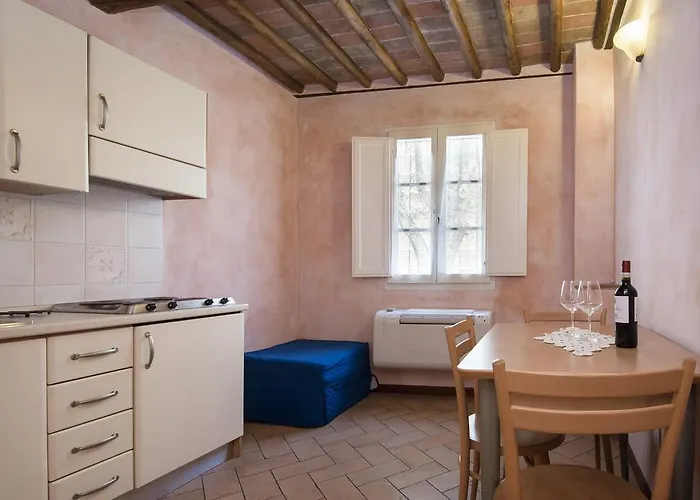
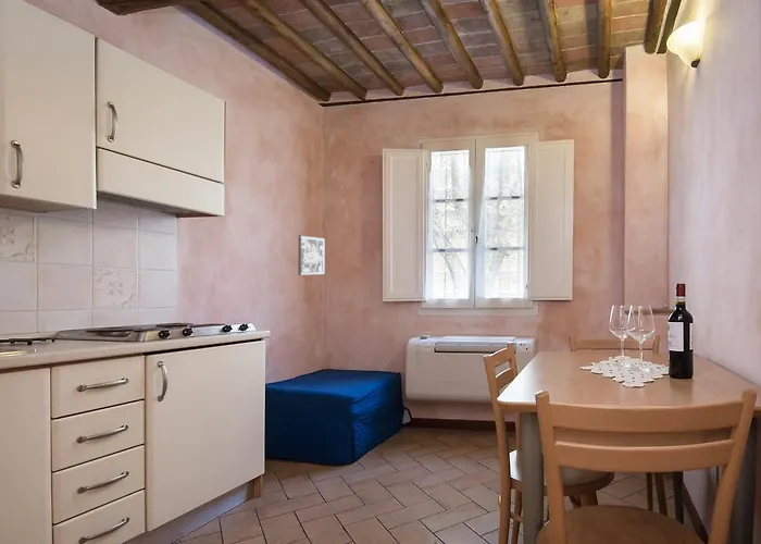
+ wall art (312, 256)
